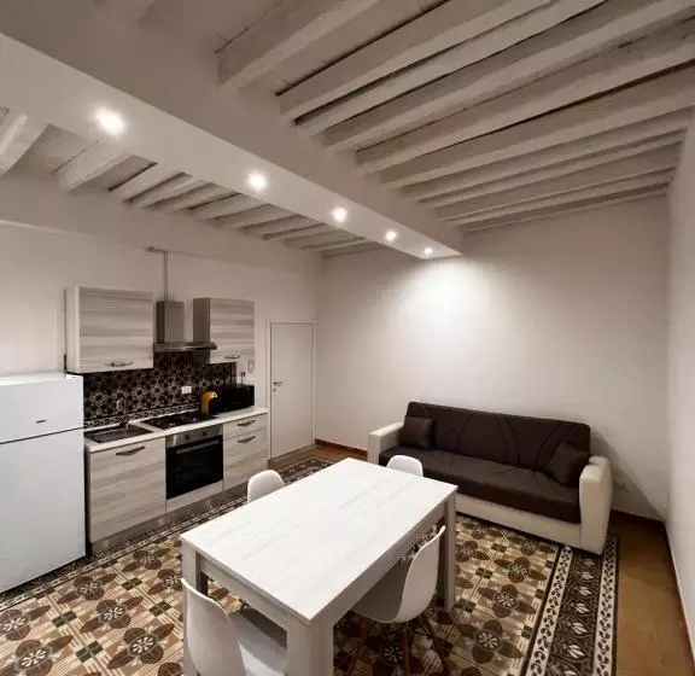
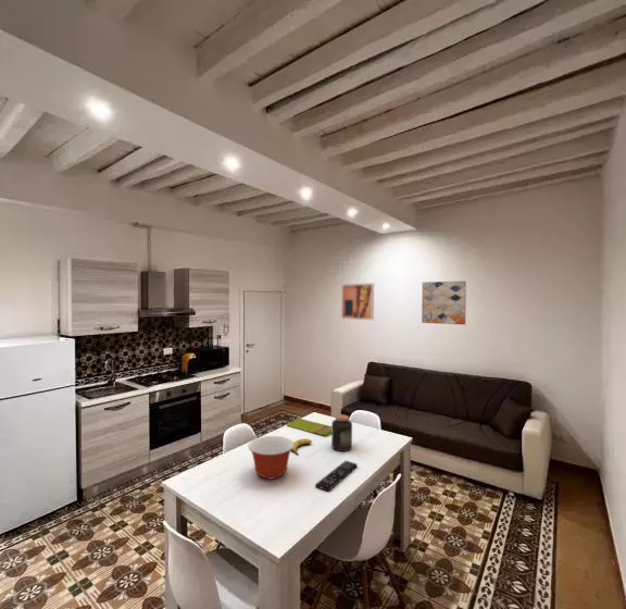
+ wall art (356, 301)
+ banana (299, 445)
+ jar (341, 432)
+ mixing bowl (271, 459)
+ dish towel (311, 426)
+ wall art (442, 302)
+ remote control (337, 474)
